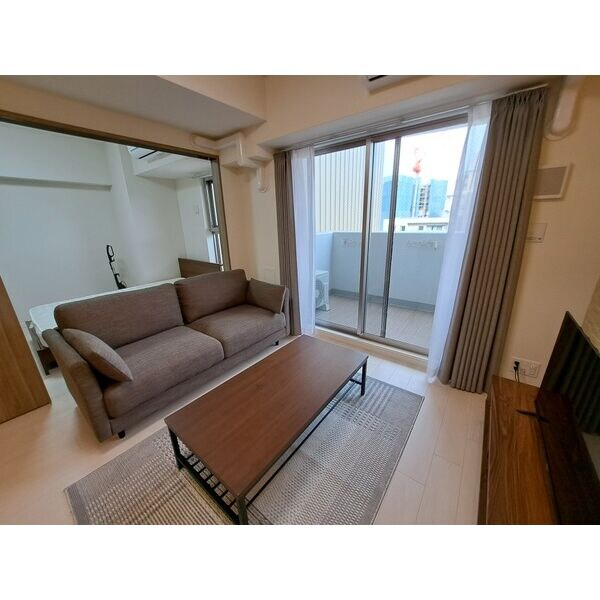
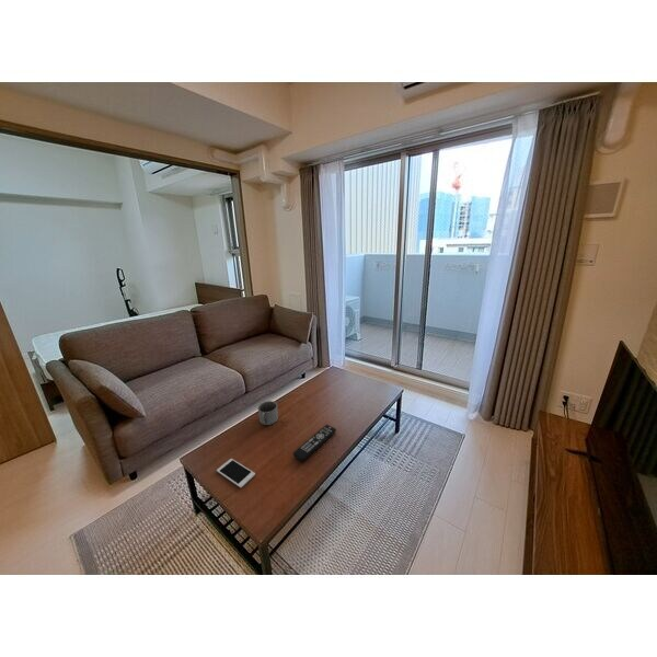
+ remote control (315, 441)
+ cell phone (235, 472)
+ mug (267, 413)
